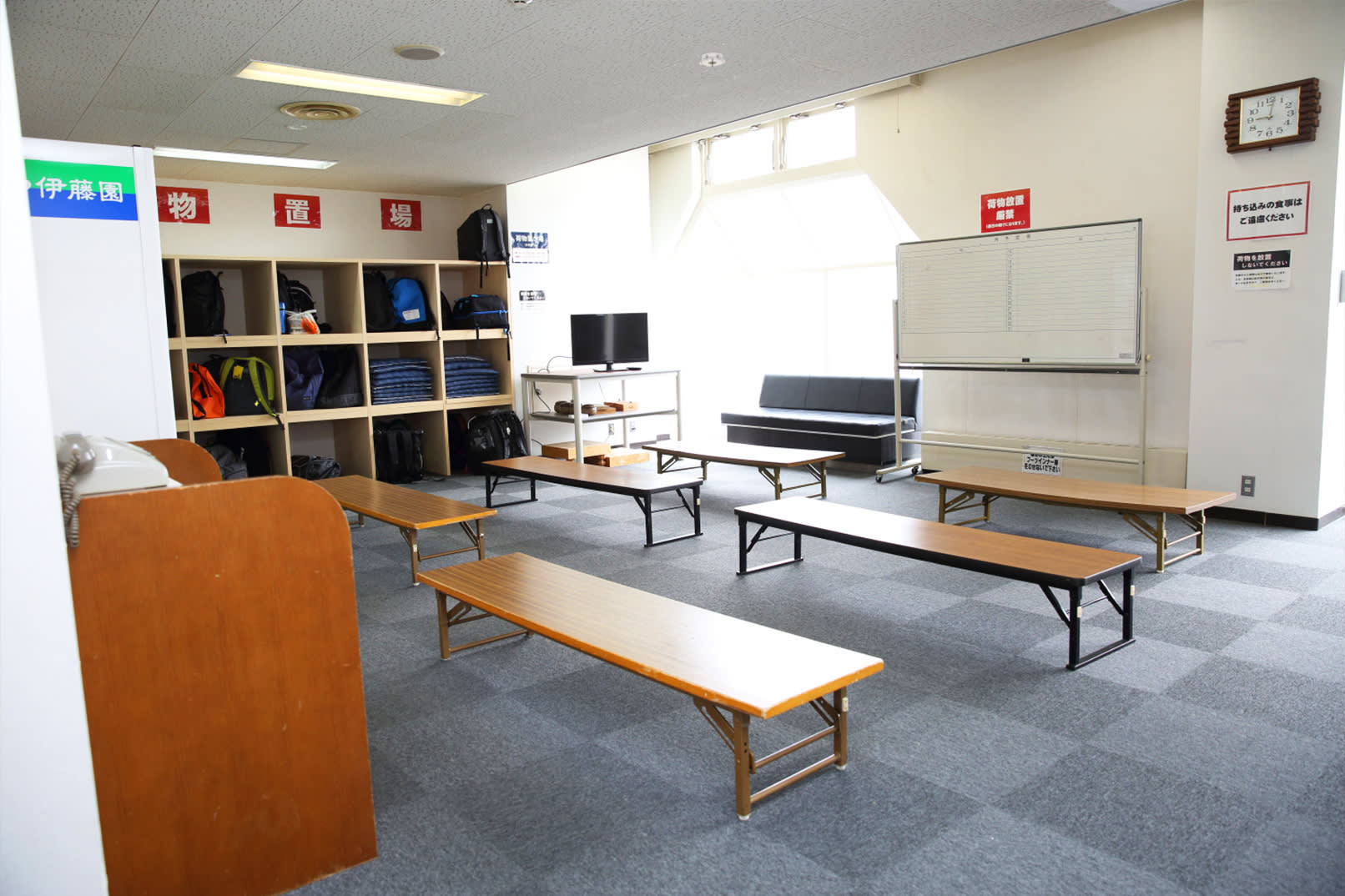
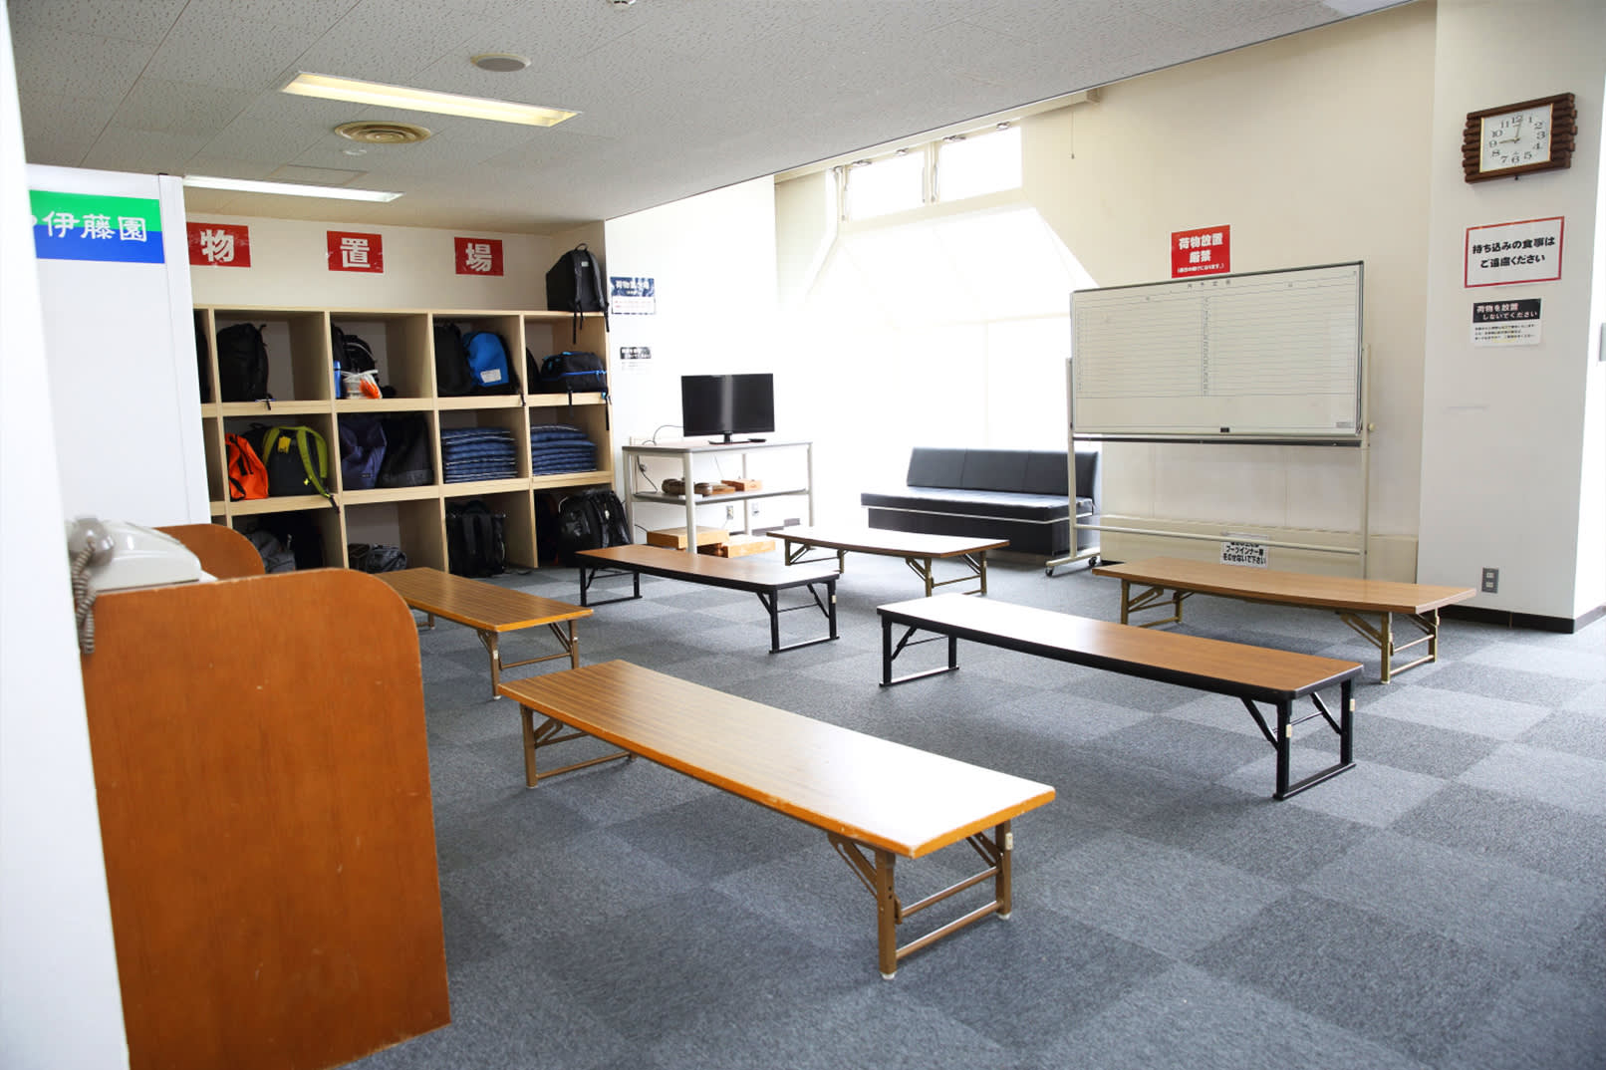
- smoke detector (711, 59)
